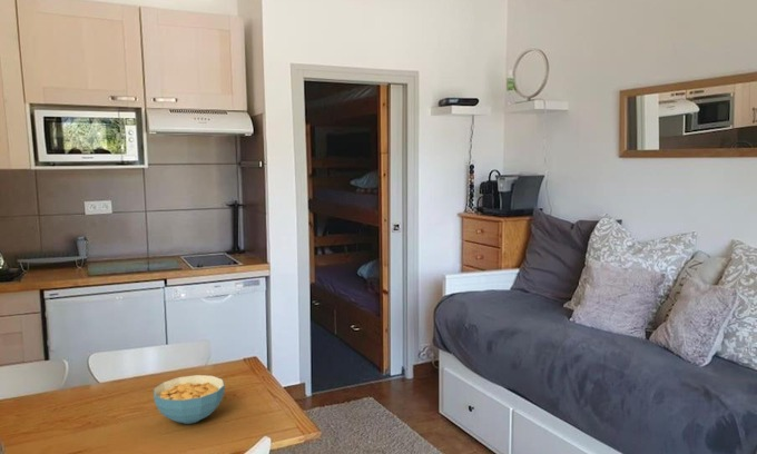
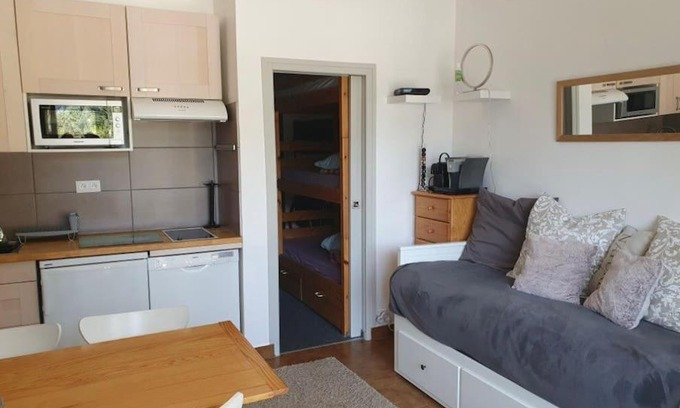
- cereal bowl (189, 403)
